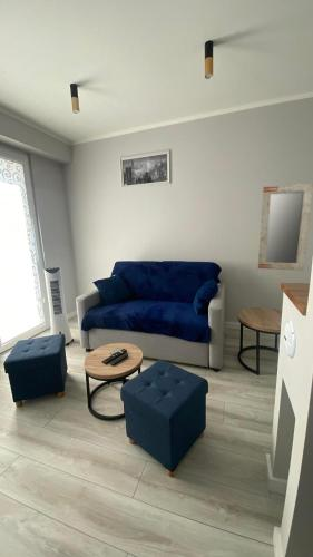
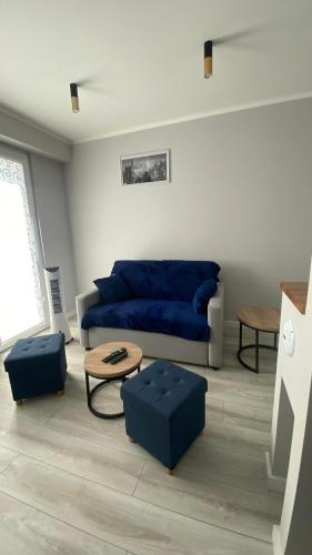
- home mirror (283, 228)
